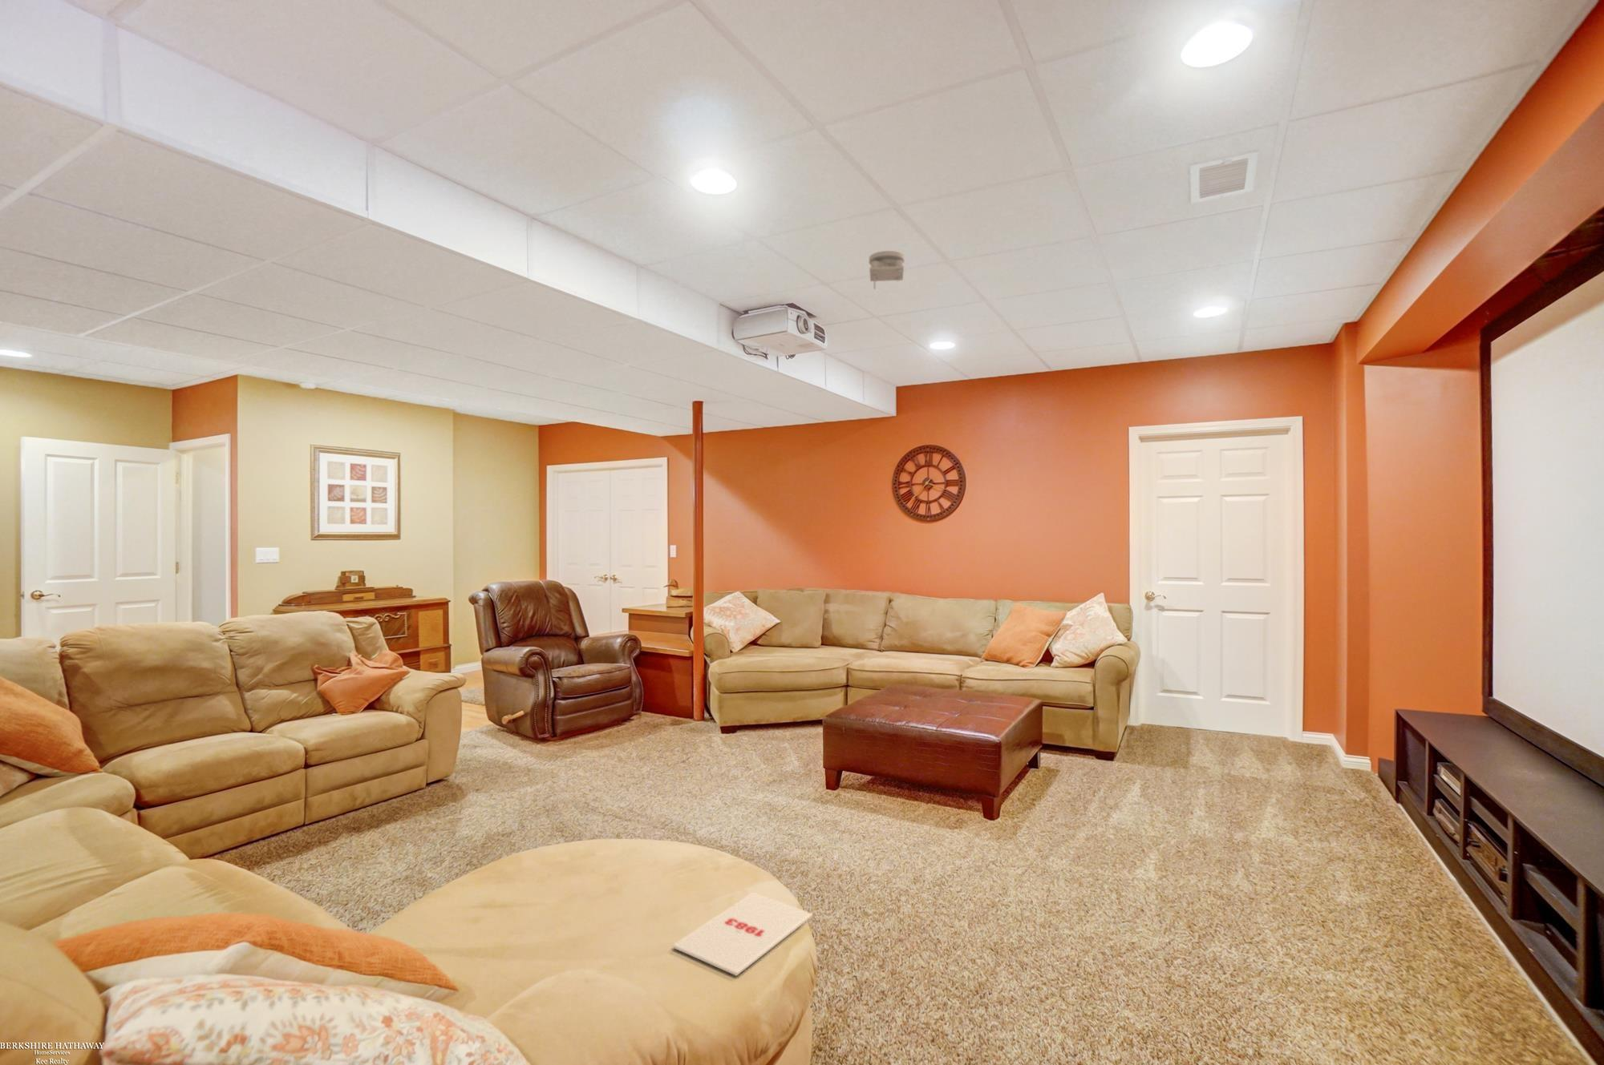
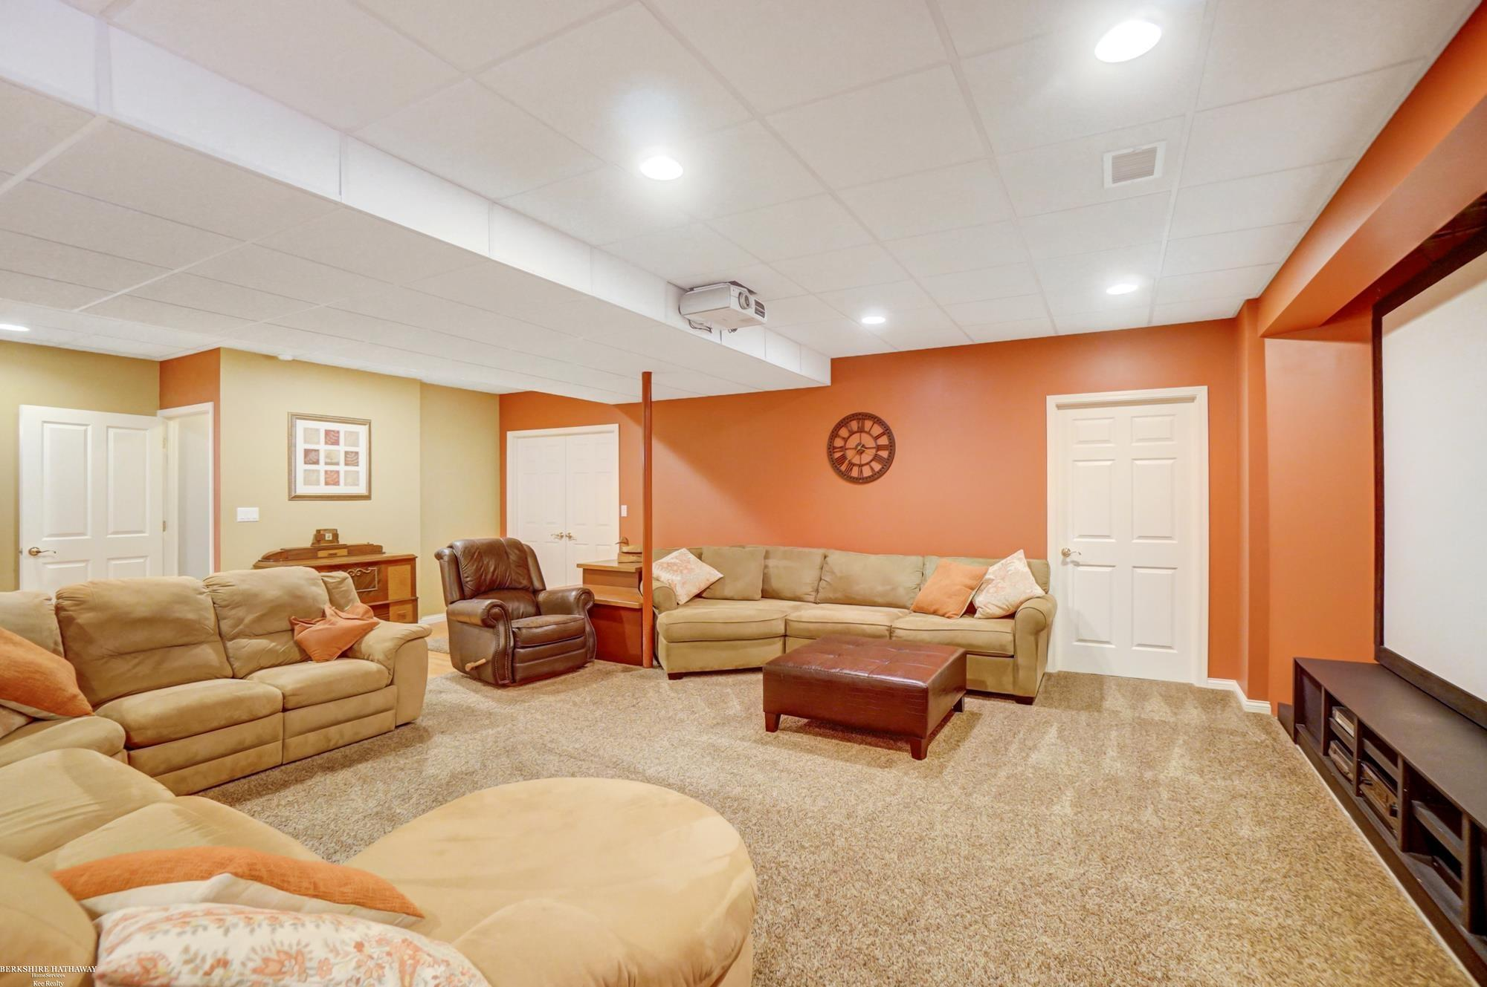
- smoke detector (886, 272)
- magazine (746, 929)
